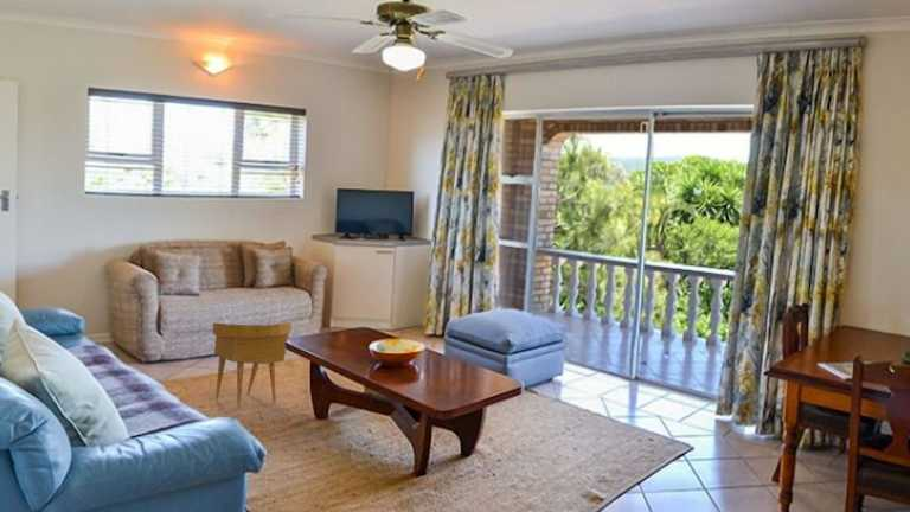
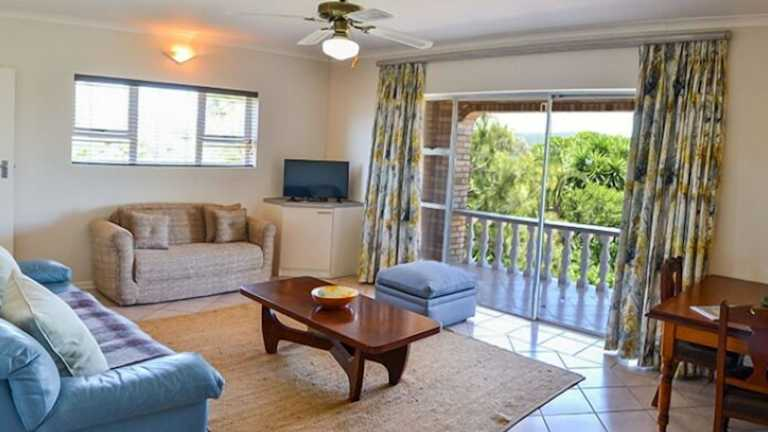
- side table (251, 359)
